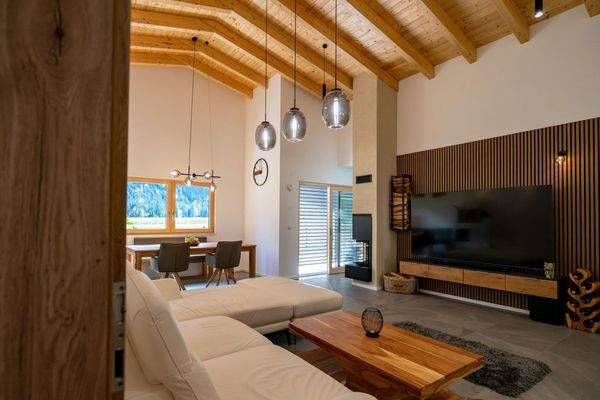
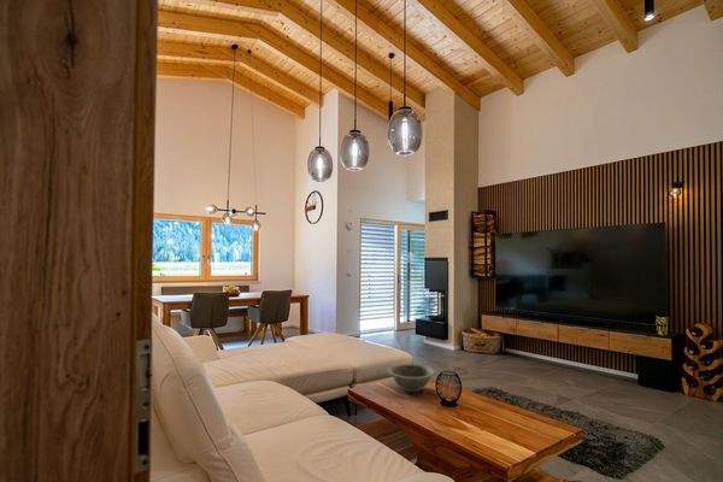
+ decorative bowl (411, 378)
